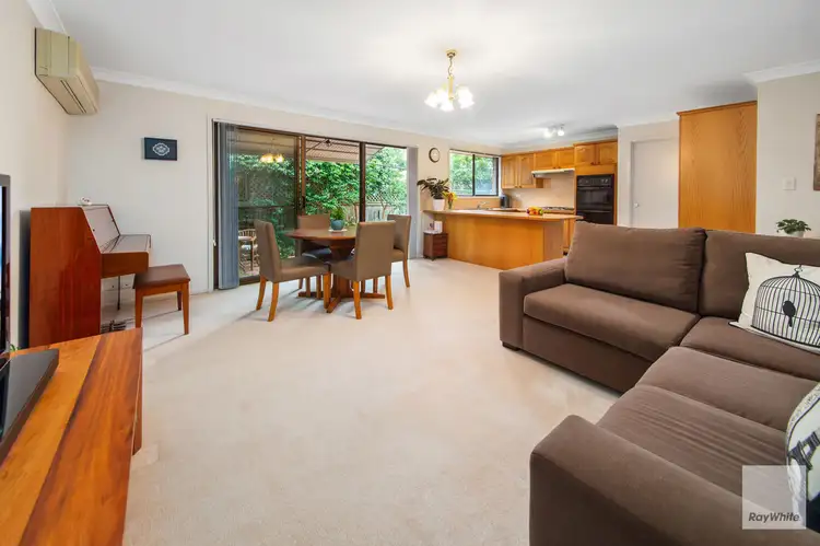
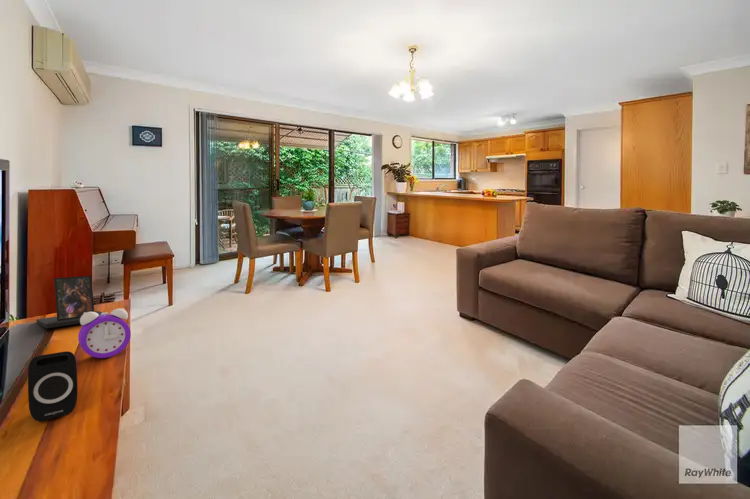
+ photo frame (73, 298)
+ alarm clock (105, 333)
+ speaker (52, 381)
